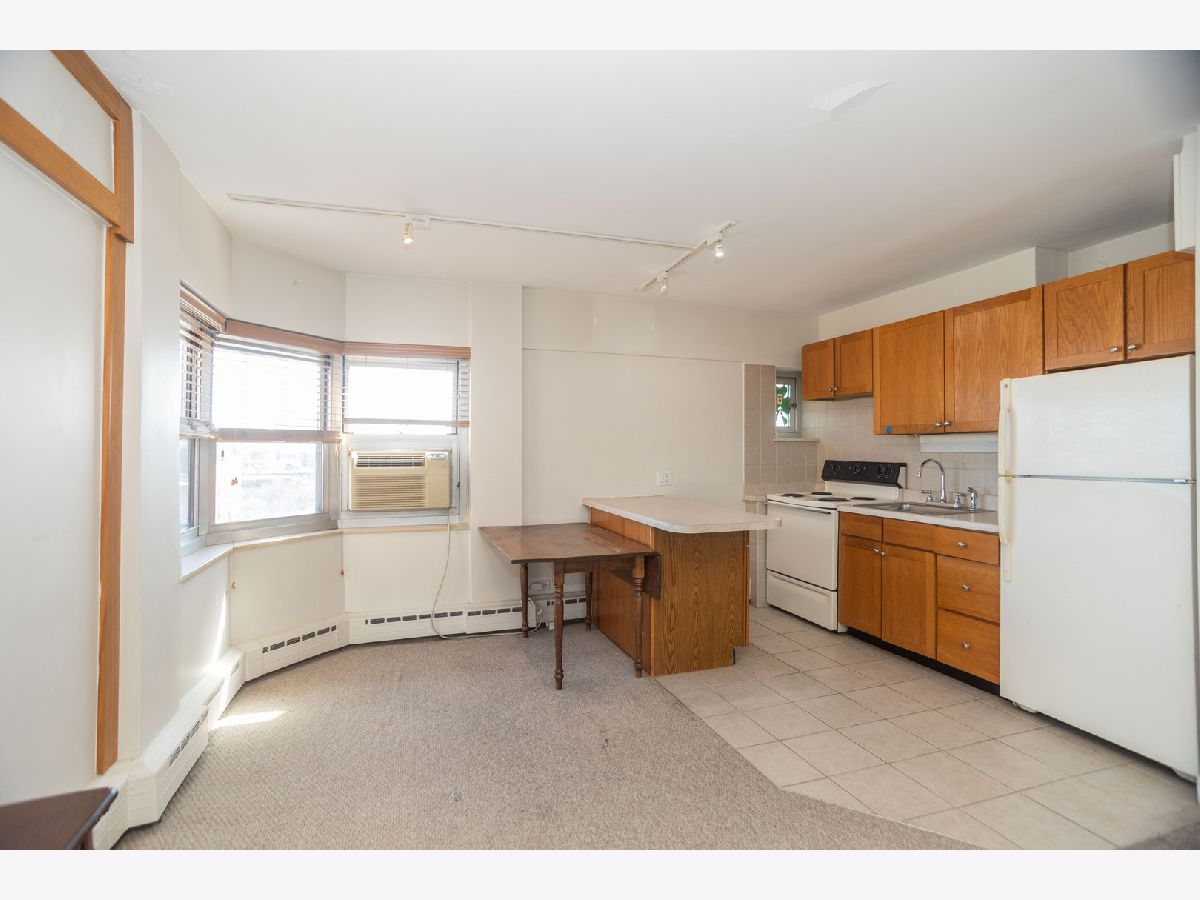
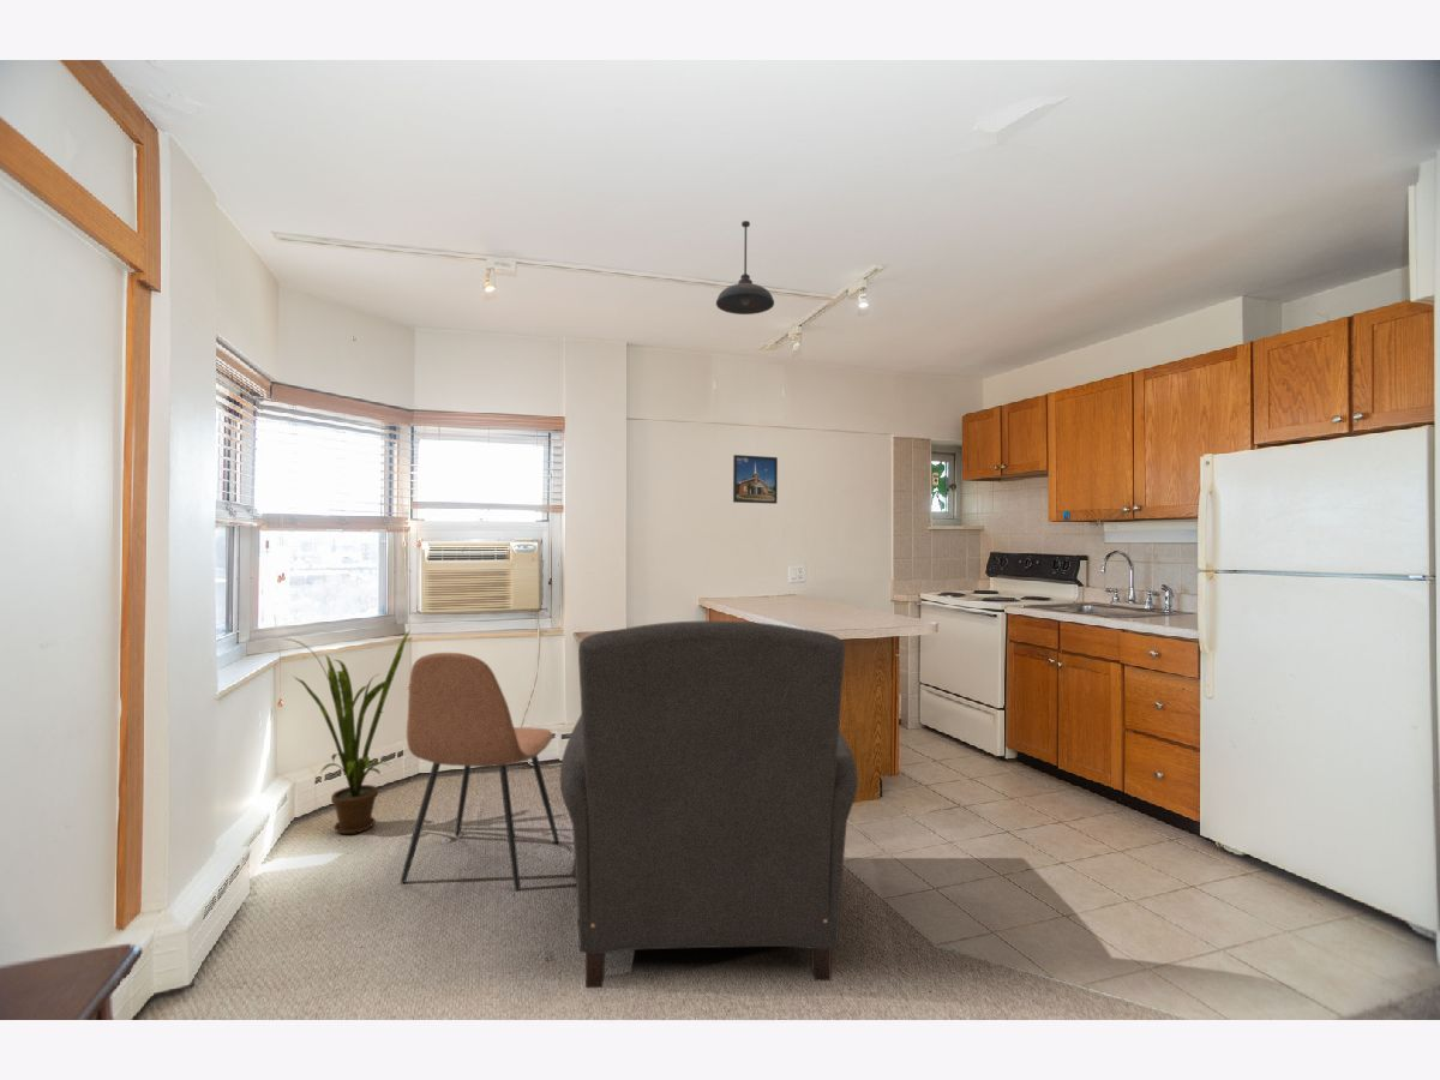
+ house plant (343, 733)
+ chair (484, 751)
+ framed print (755, 479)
+ pendant light (745, 263)
+ chair (707, 763)
